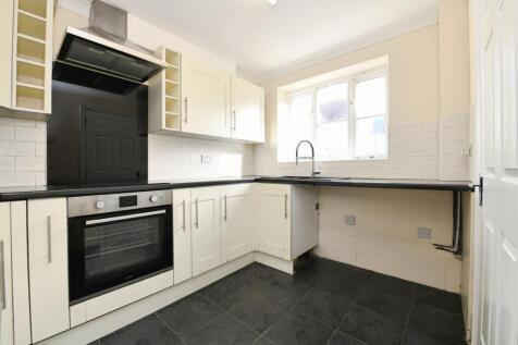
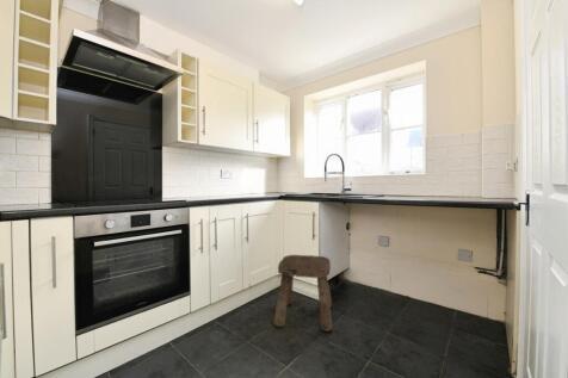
+ stool (307, 277)
